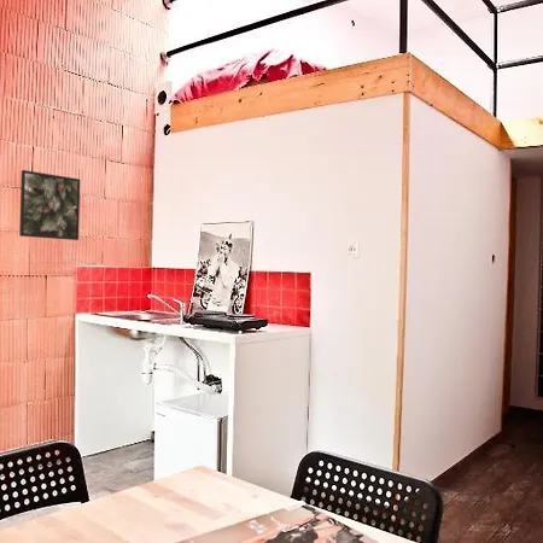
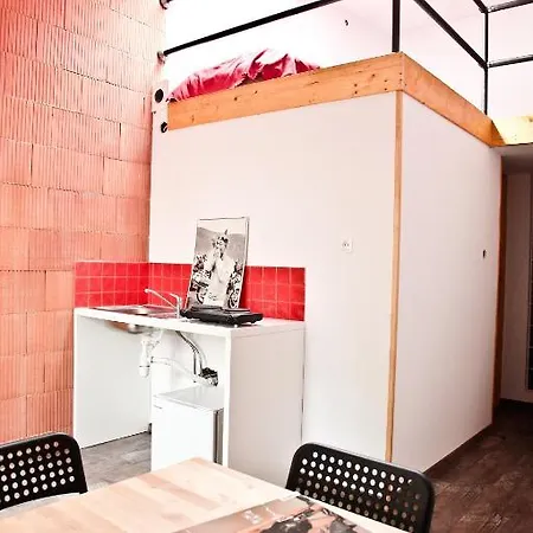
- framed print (51, 206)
